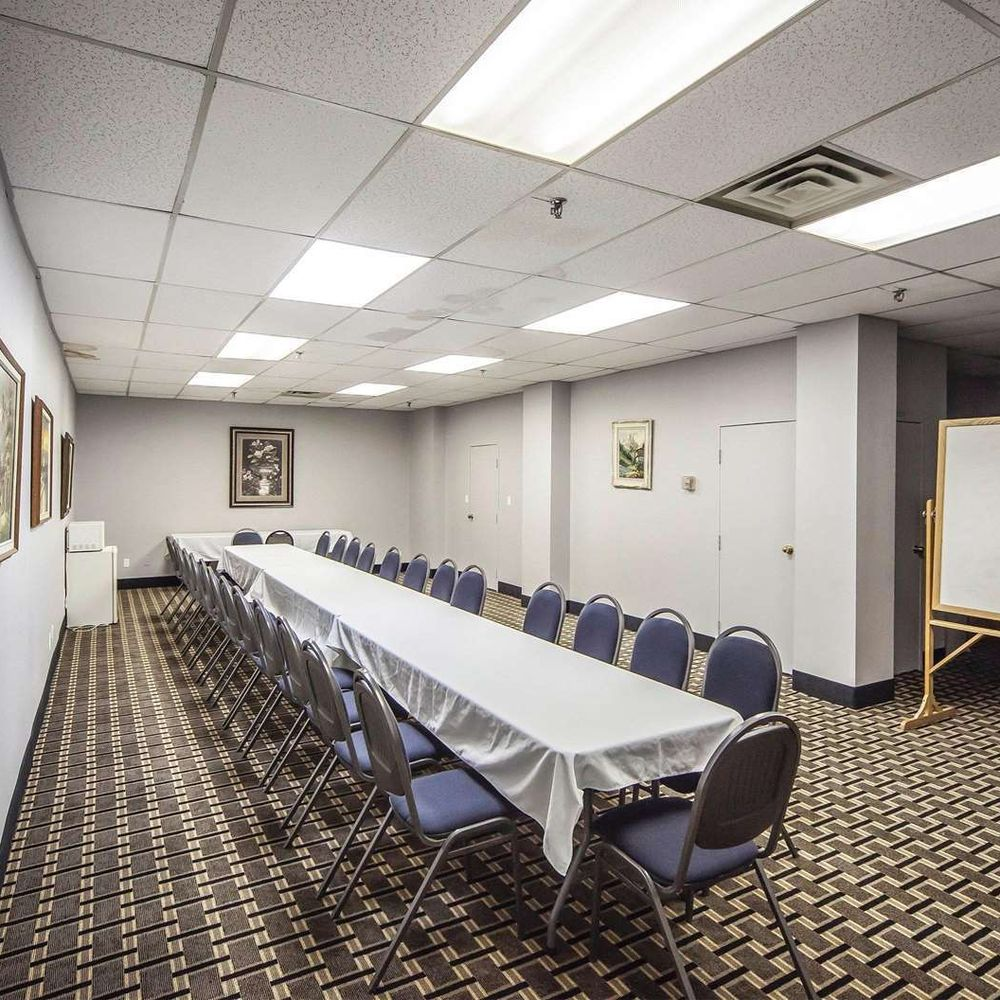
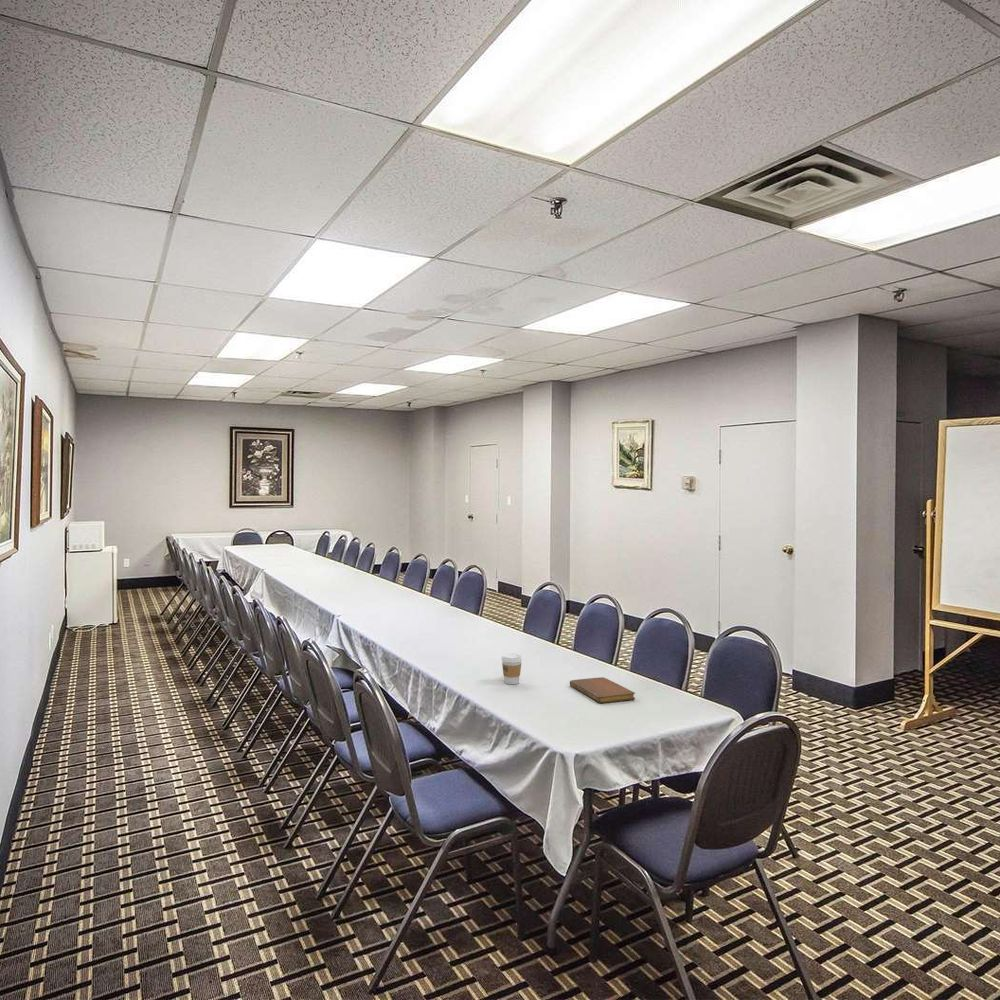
+ coffee cup (511, 668)
+ notebook (601, 689)
